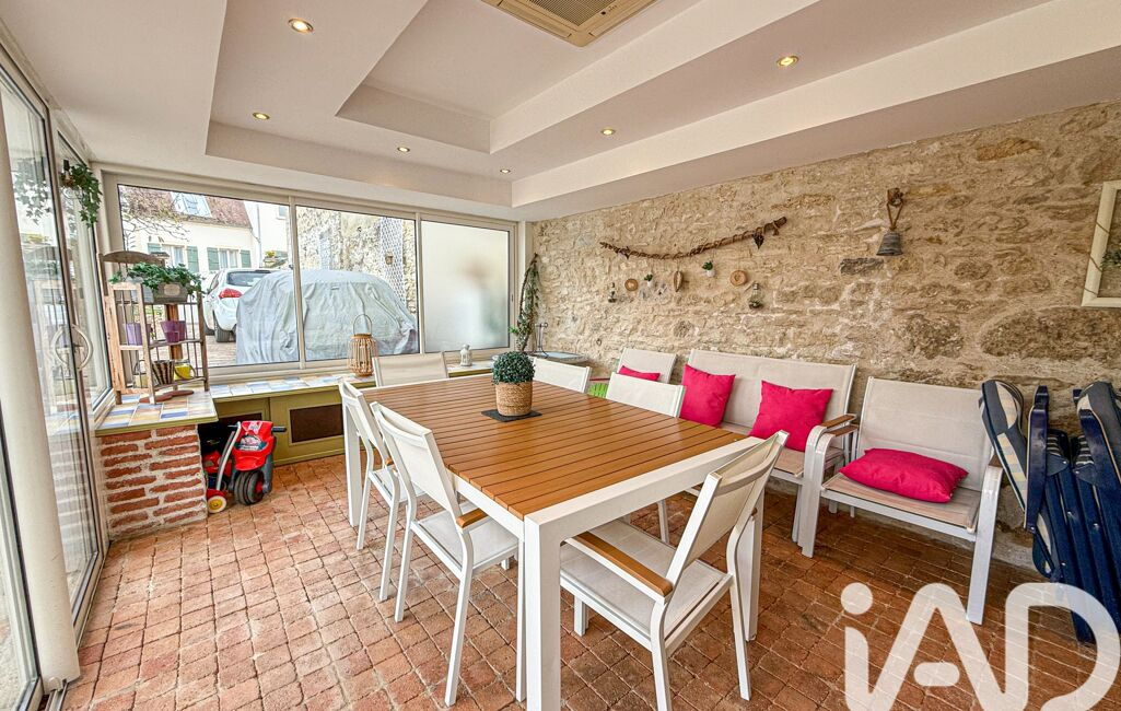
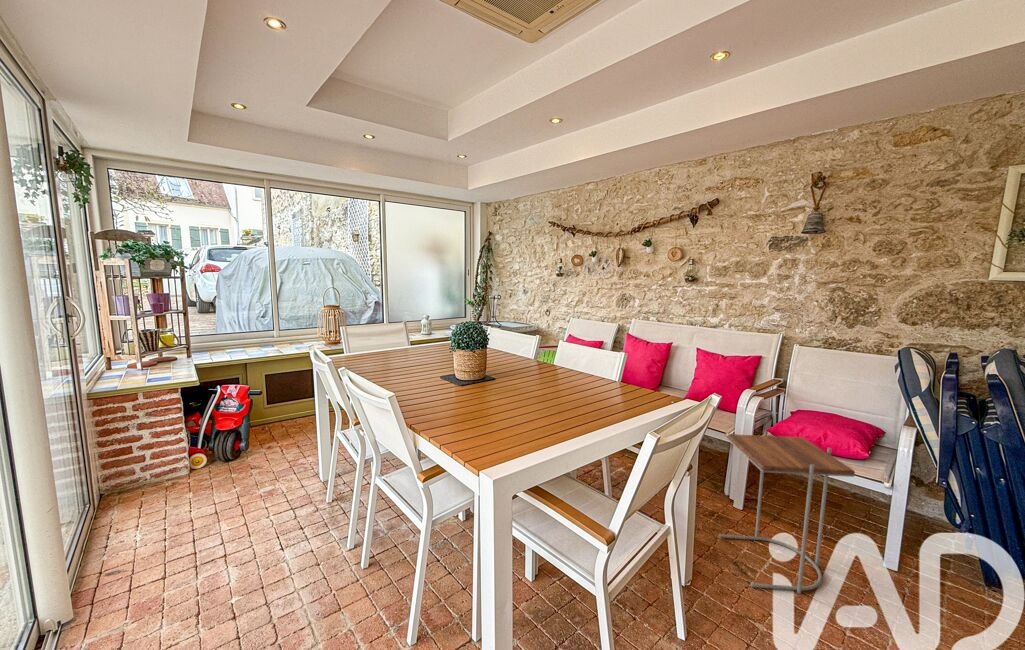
+ side table (760, 505)
